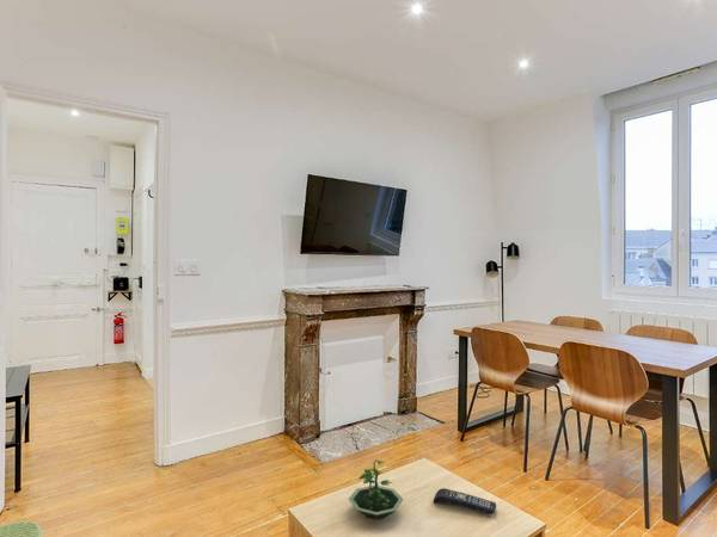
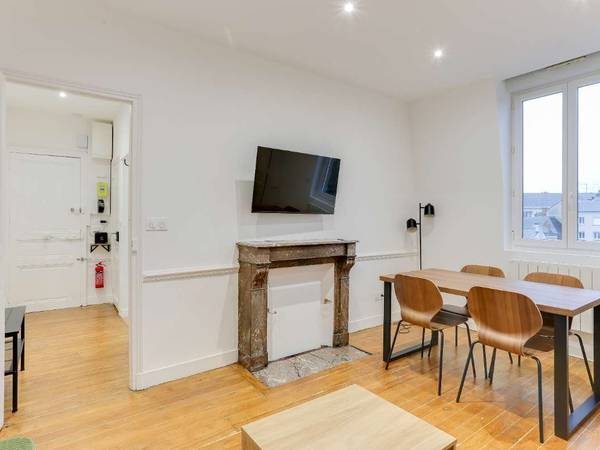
- remote control (464, 500)
- terrarium (375, 469)
